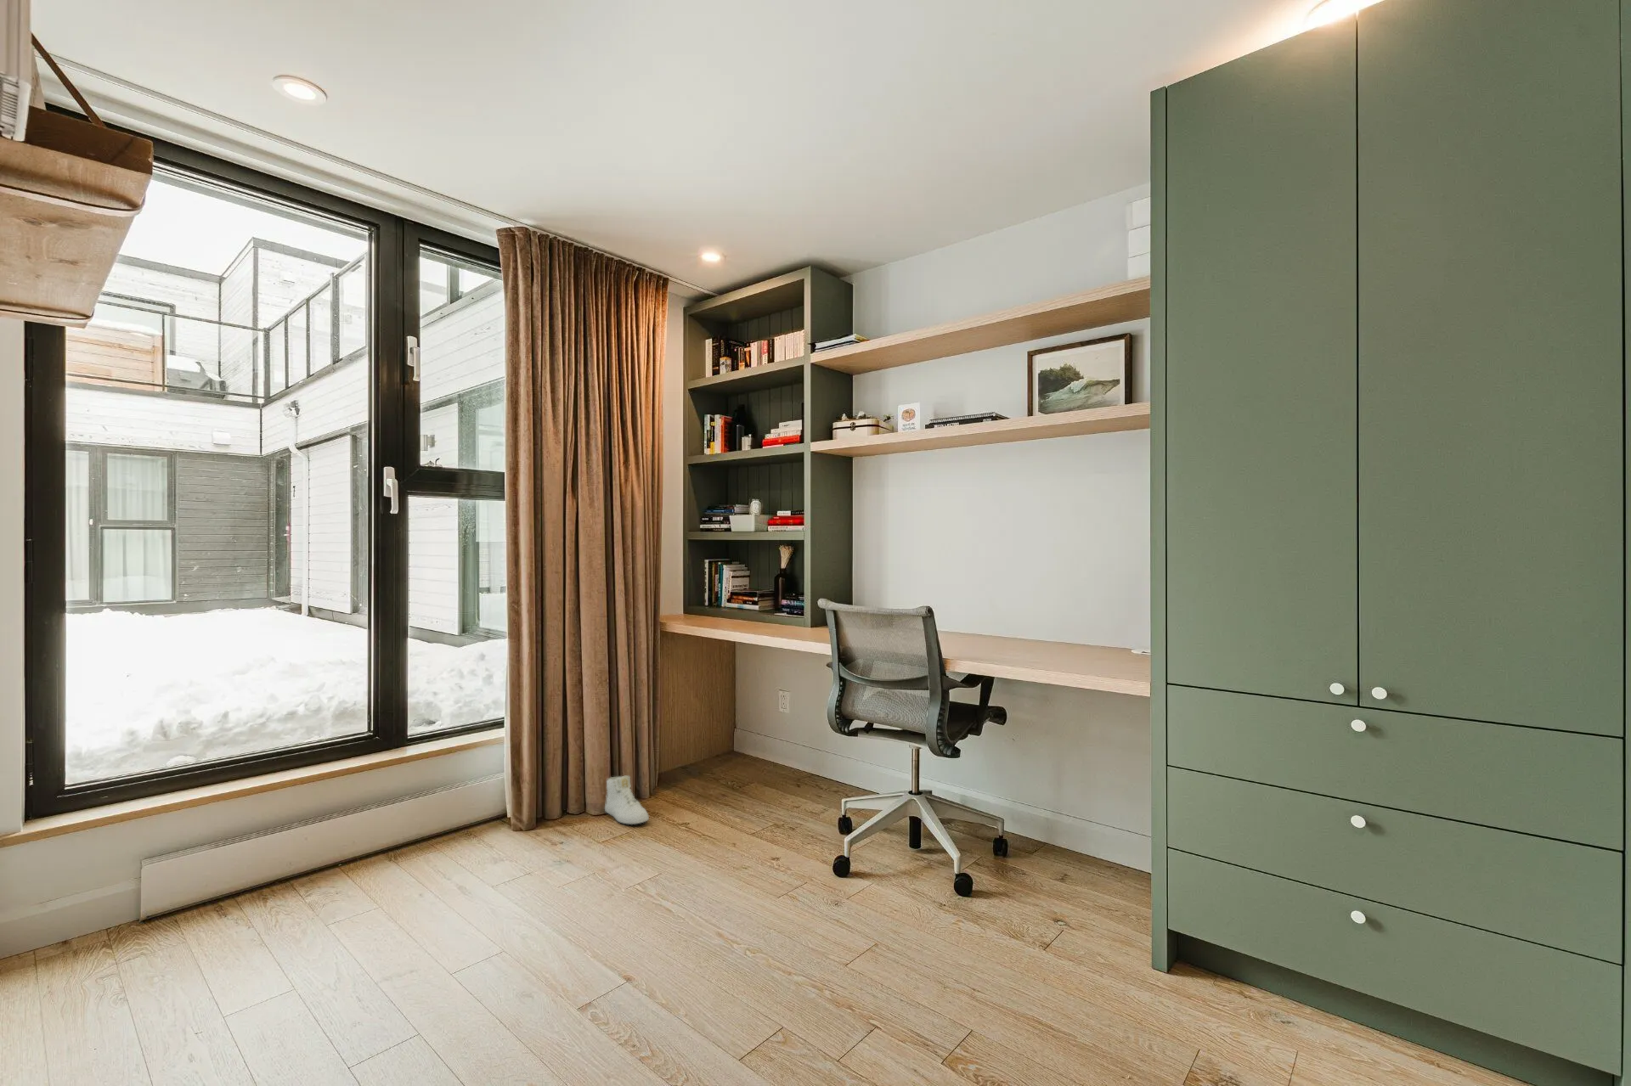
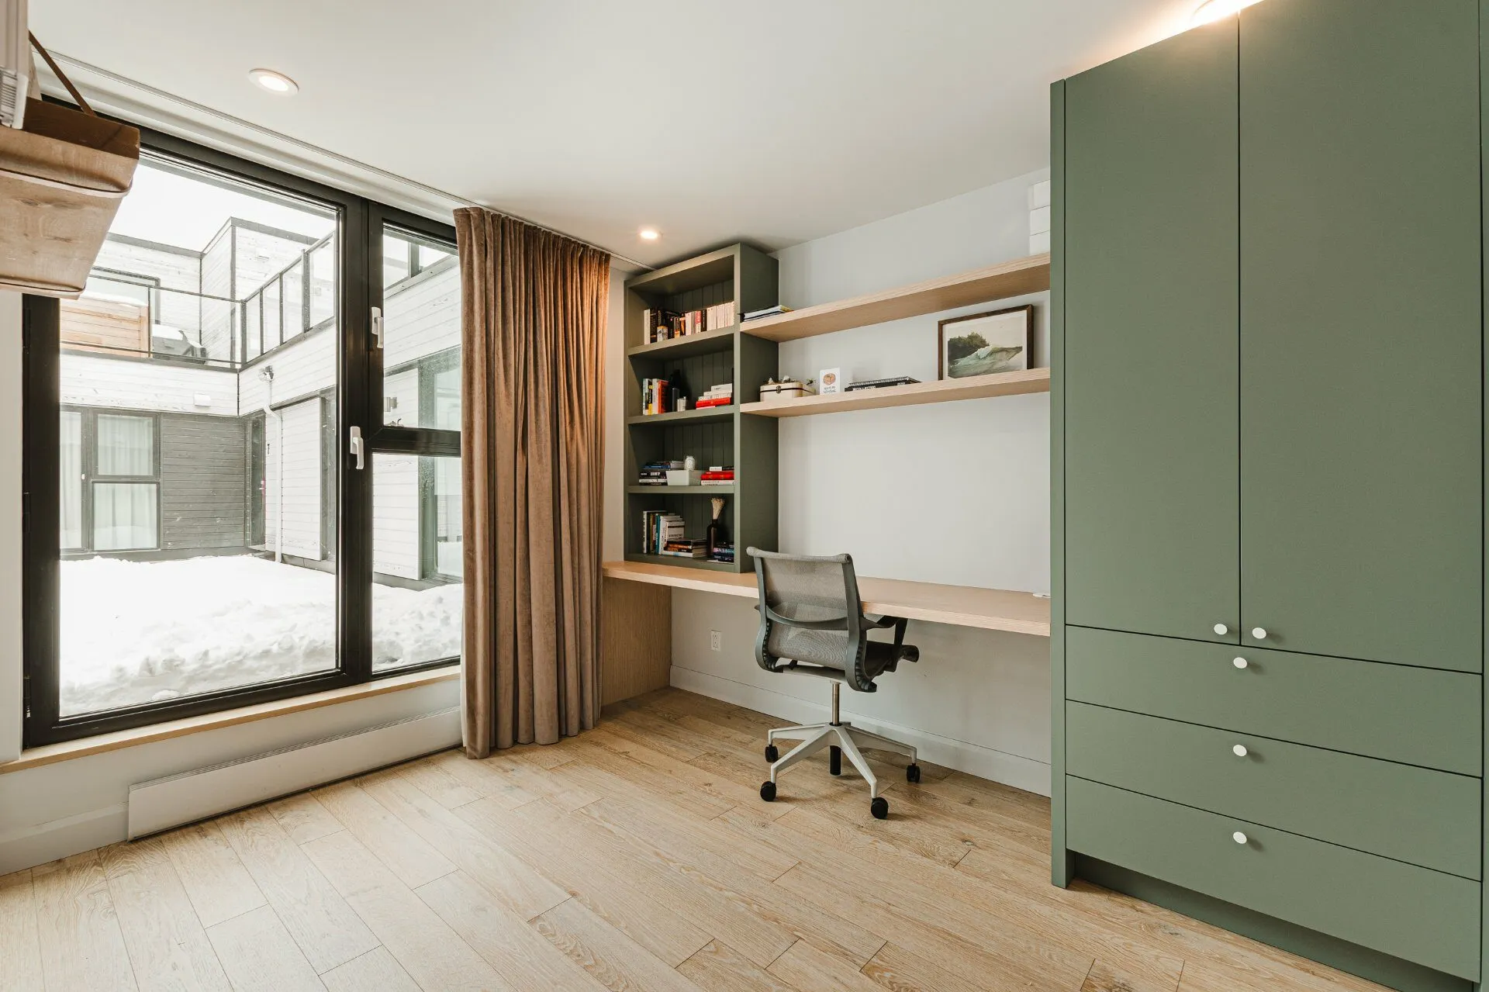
- sneaker (625, 796)
